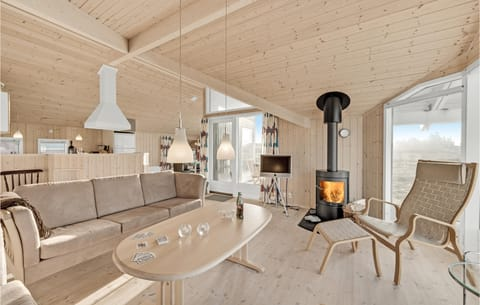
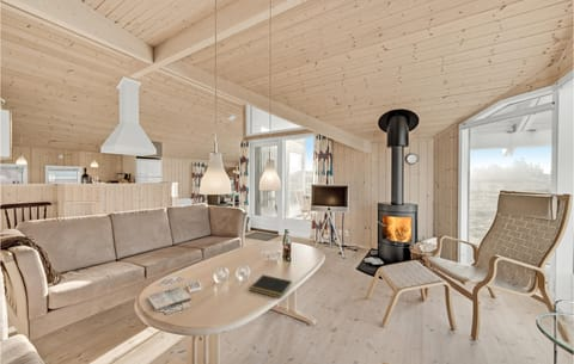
+ magazine (171, 300)
+ notepad (270, 285)
